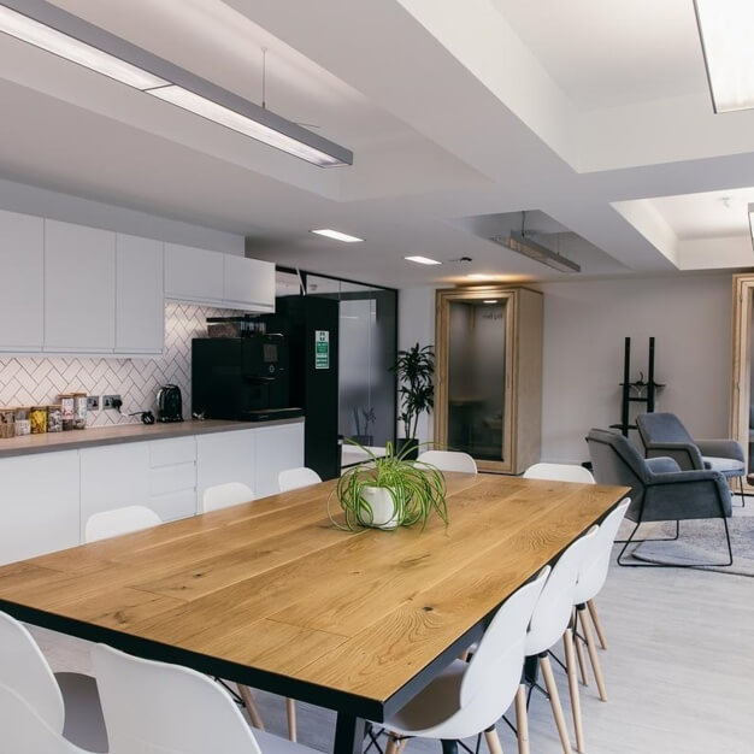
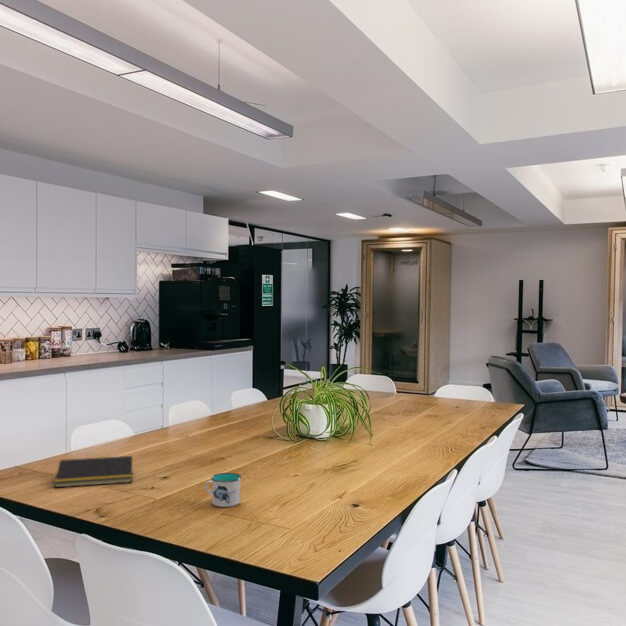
+ notepad (95, 470)
+ mug (222, 489)
